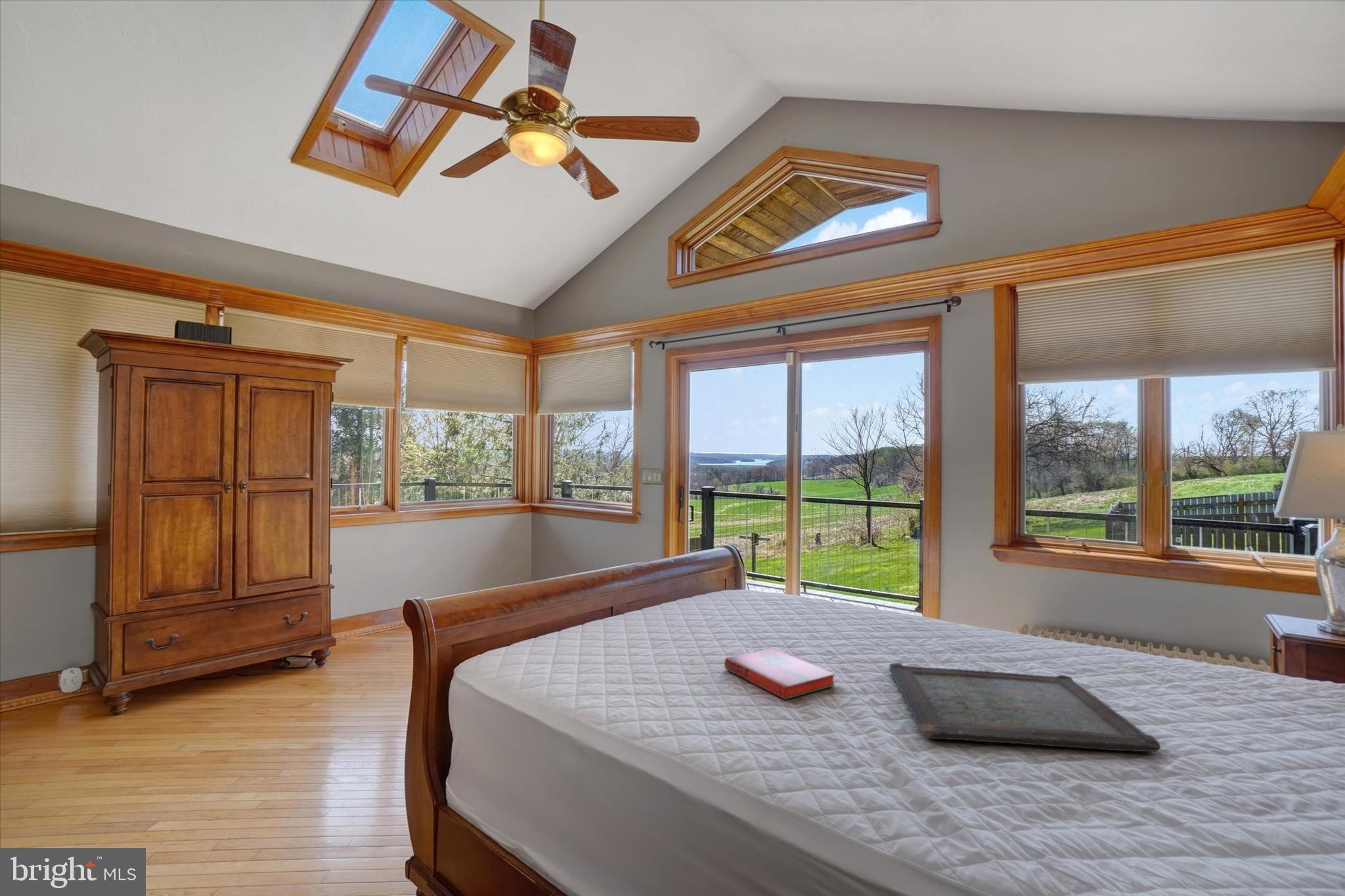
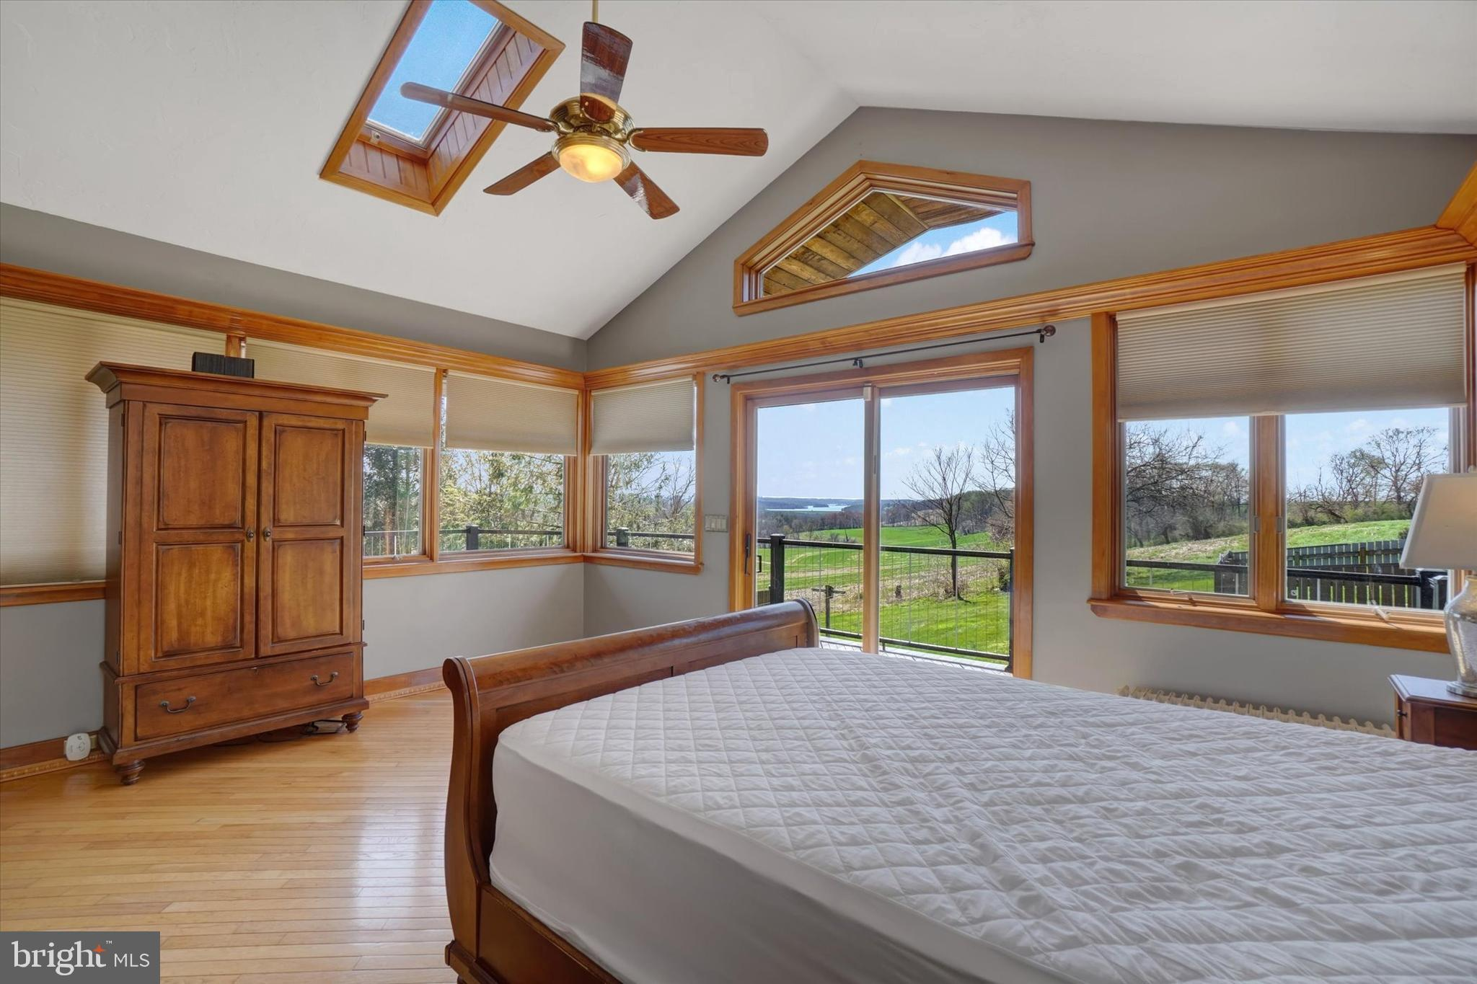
- serving tray (1003, 702)
- hardback book (778, 671)
